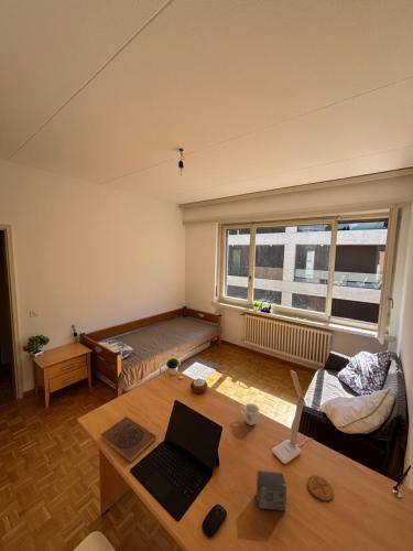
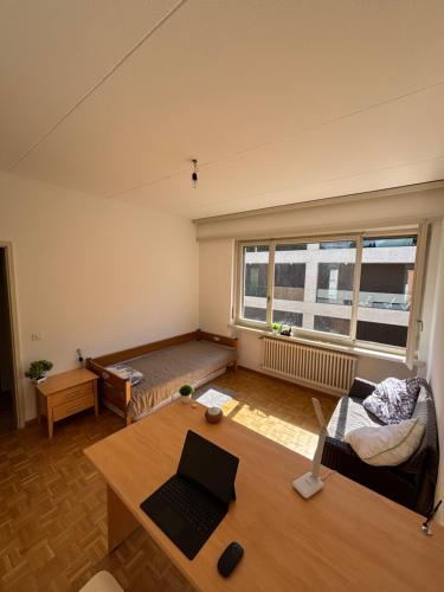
- small box (271, 489)
- book (128, 436)
- coaster (319, 487)
- mug (248, 413)
